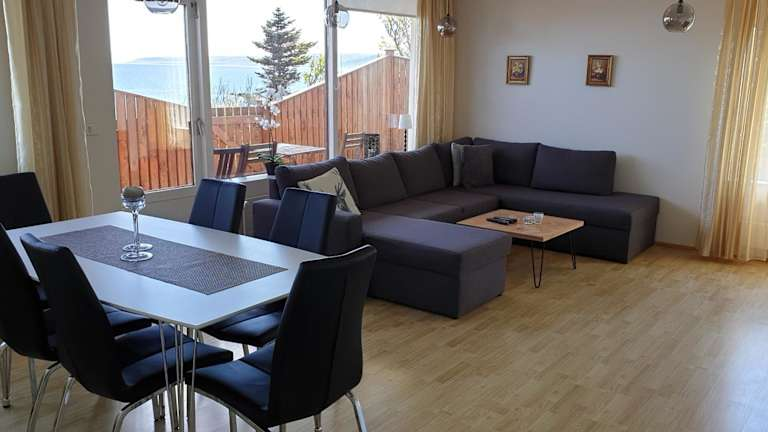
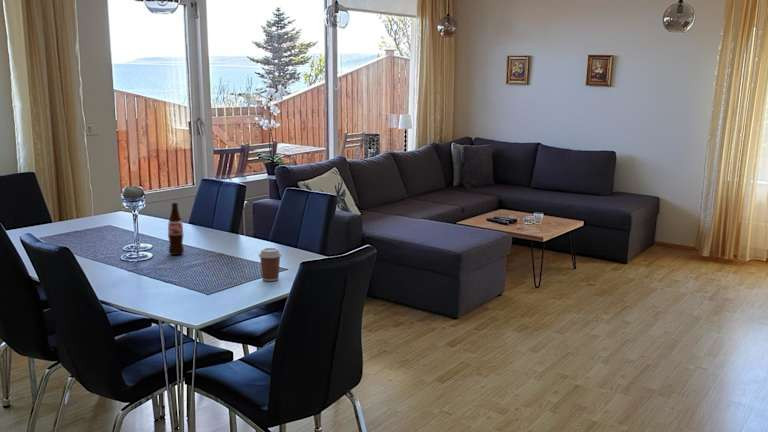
+ coffee cup (270, 264)
+ bottle (175, 228)
